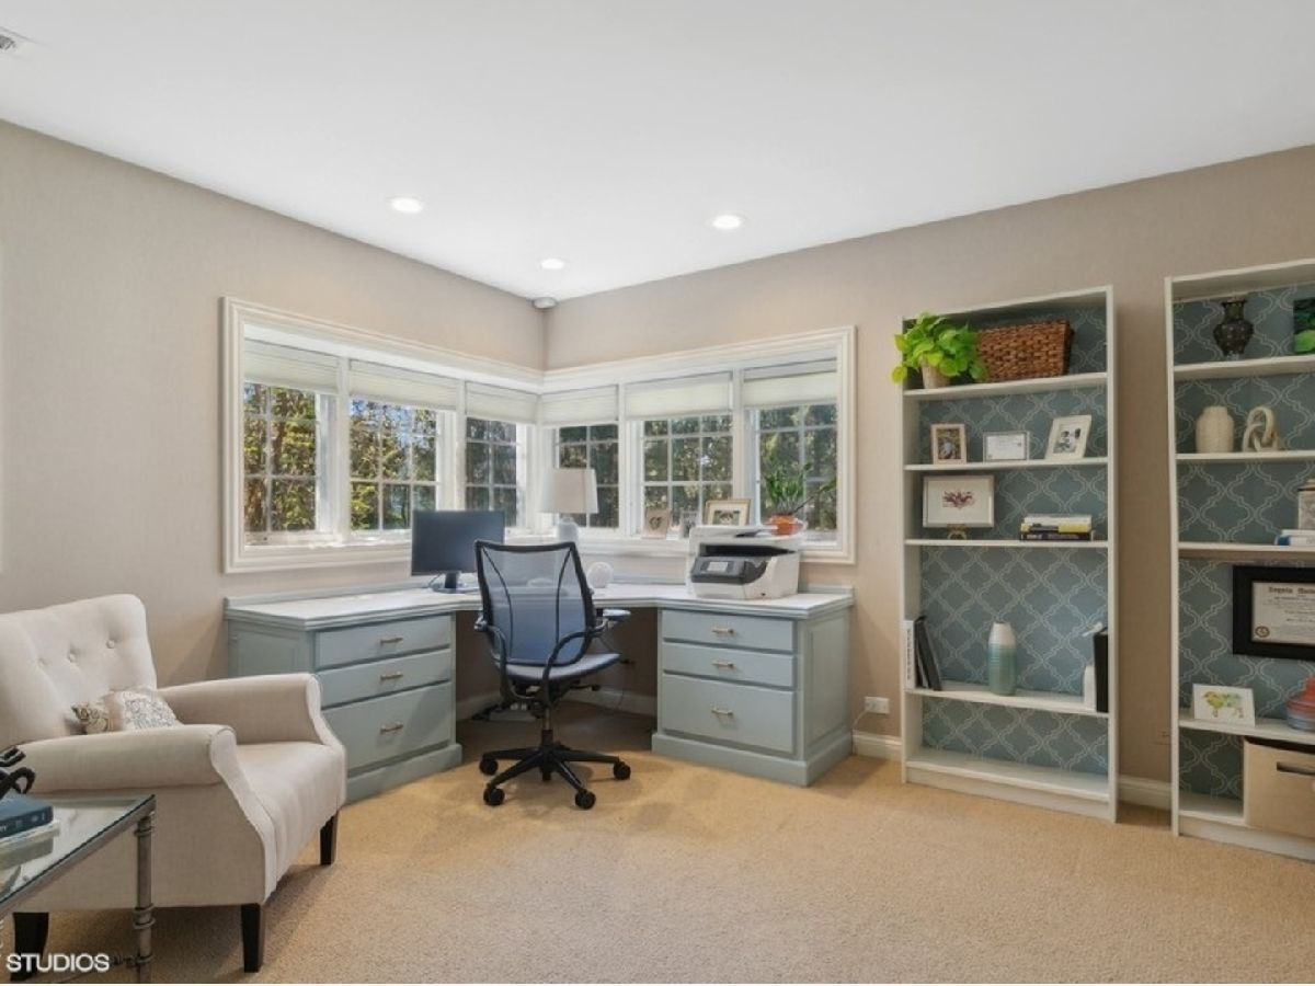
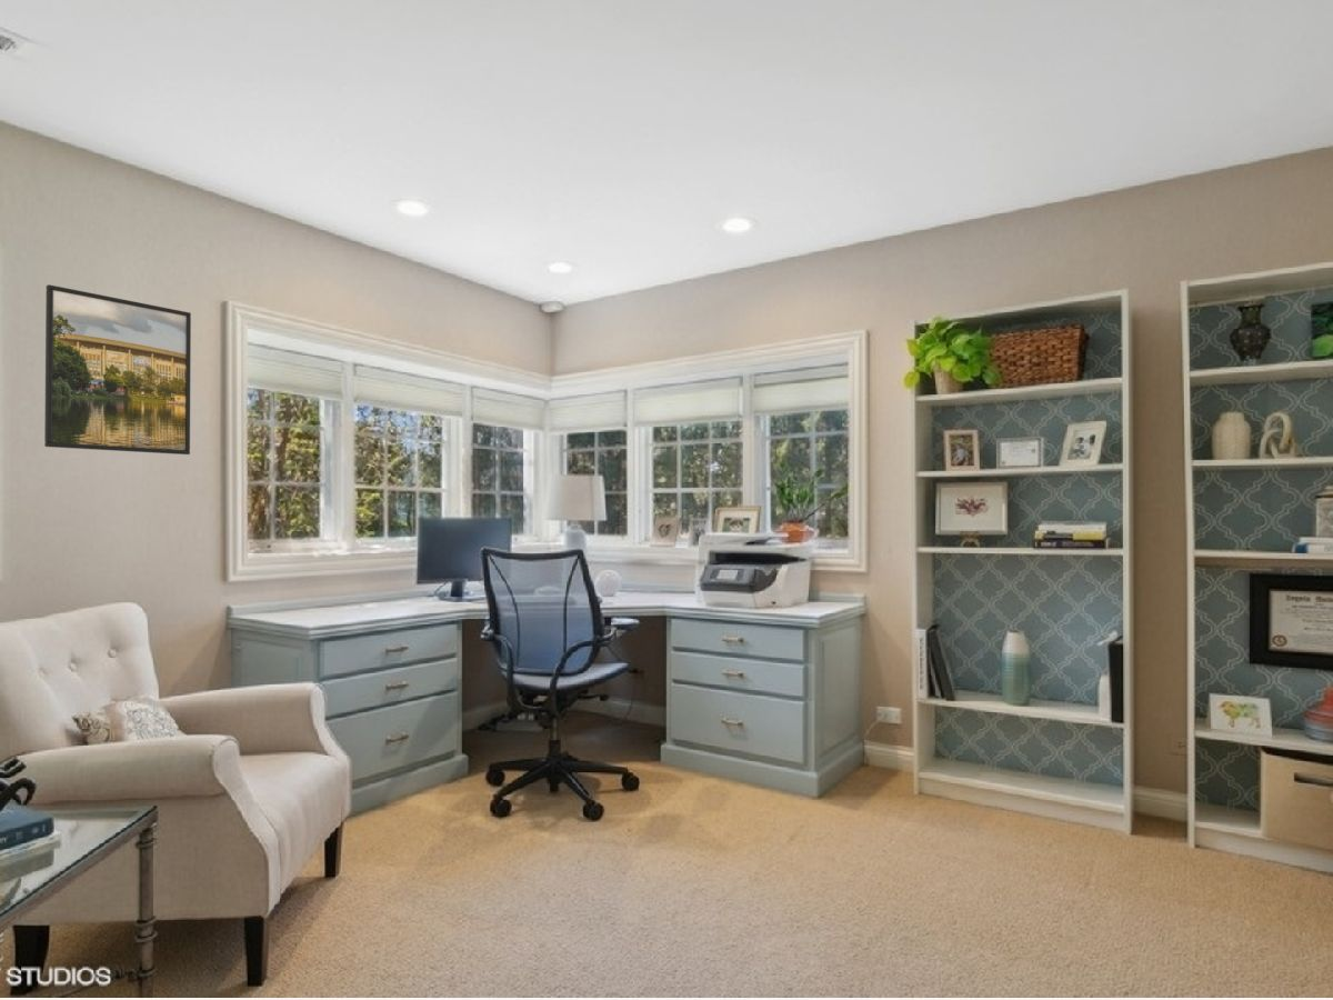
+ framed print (122, 374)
